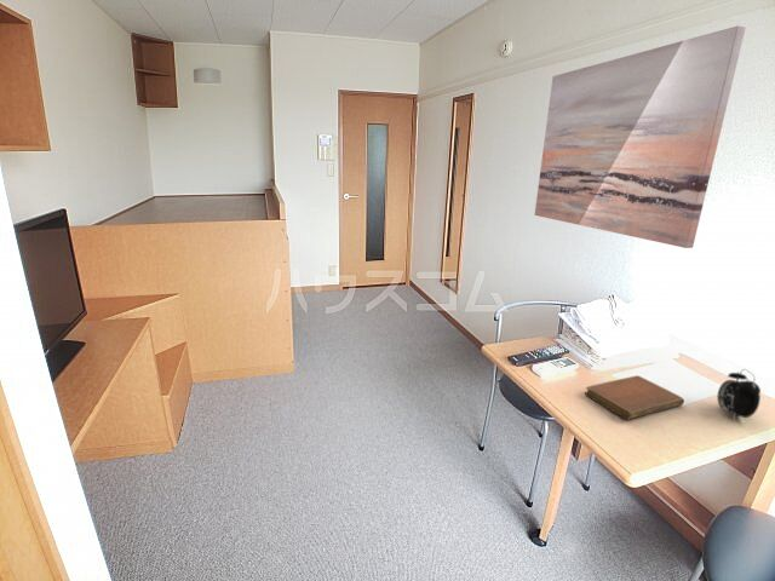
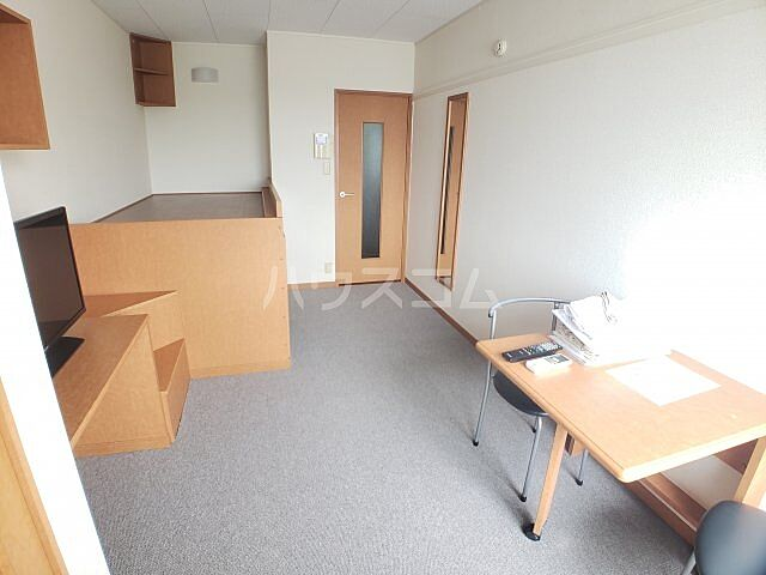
- notebook (633, 396)
- alarm clock (737, 392)
- wall art (610, 146)
